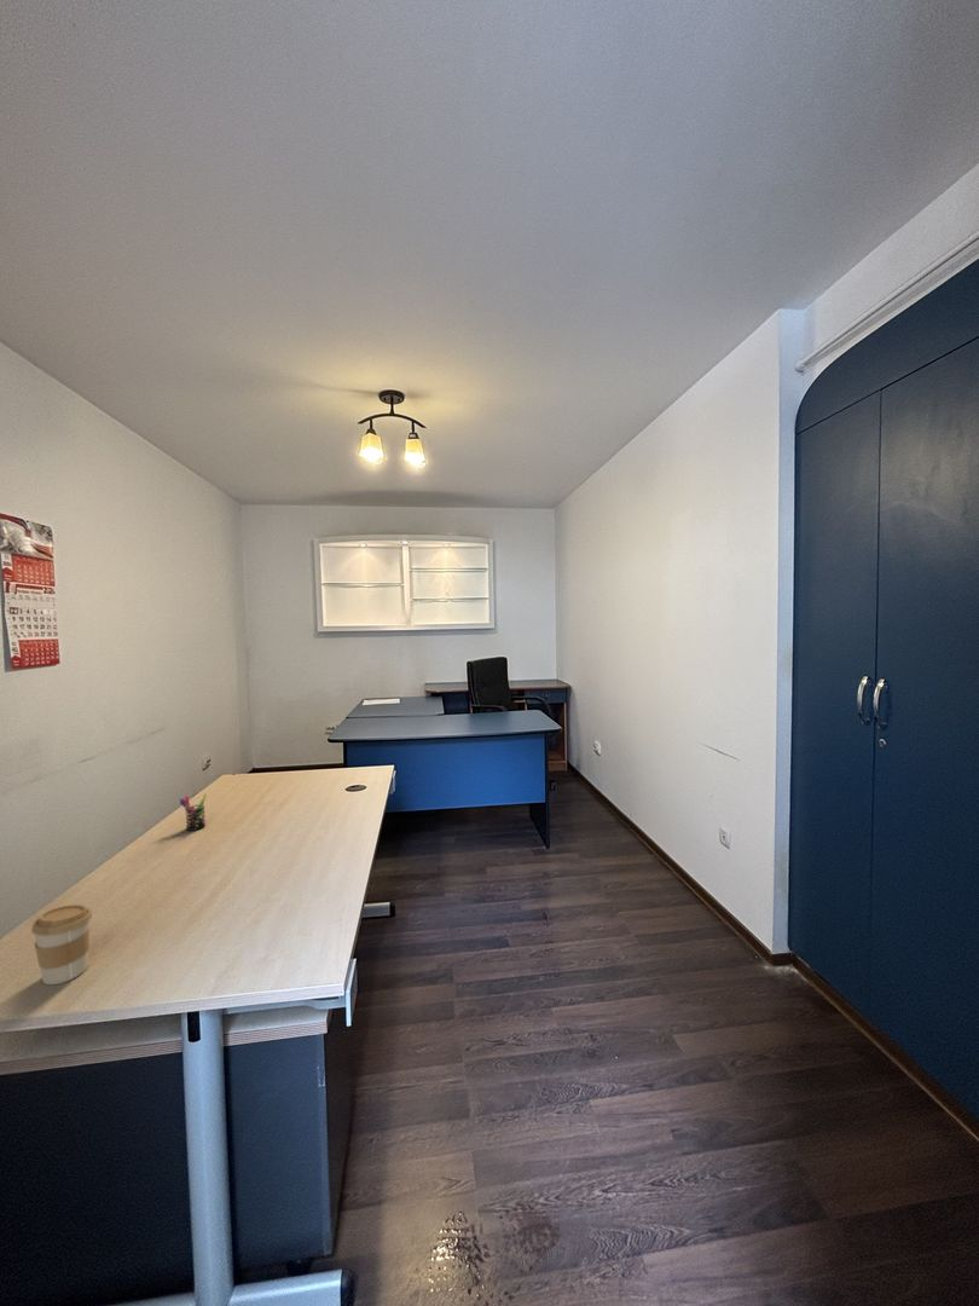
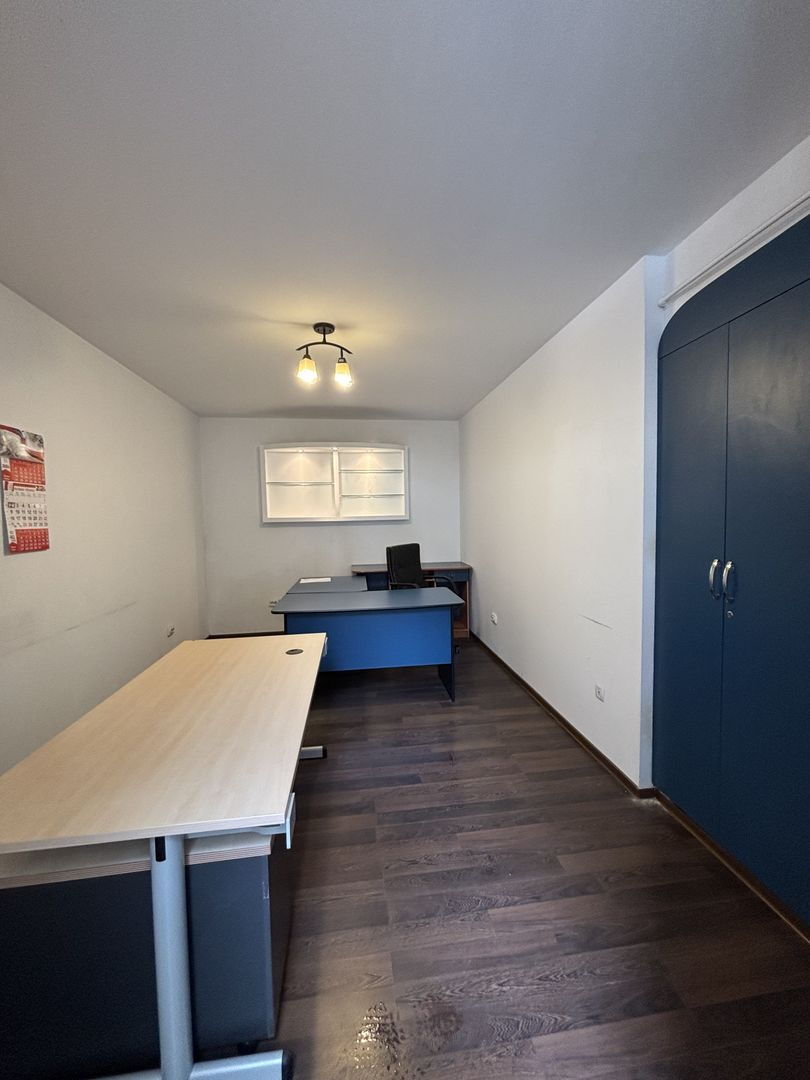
- coffee cup (63, 941)
- pen holder (195, 810)
